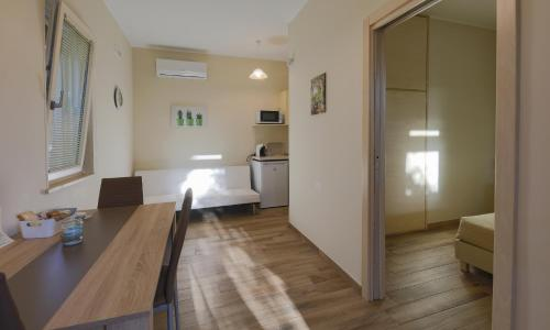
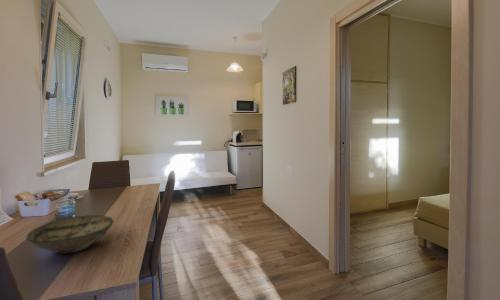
+ bowl (74, 236)
